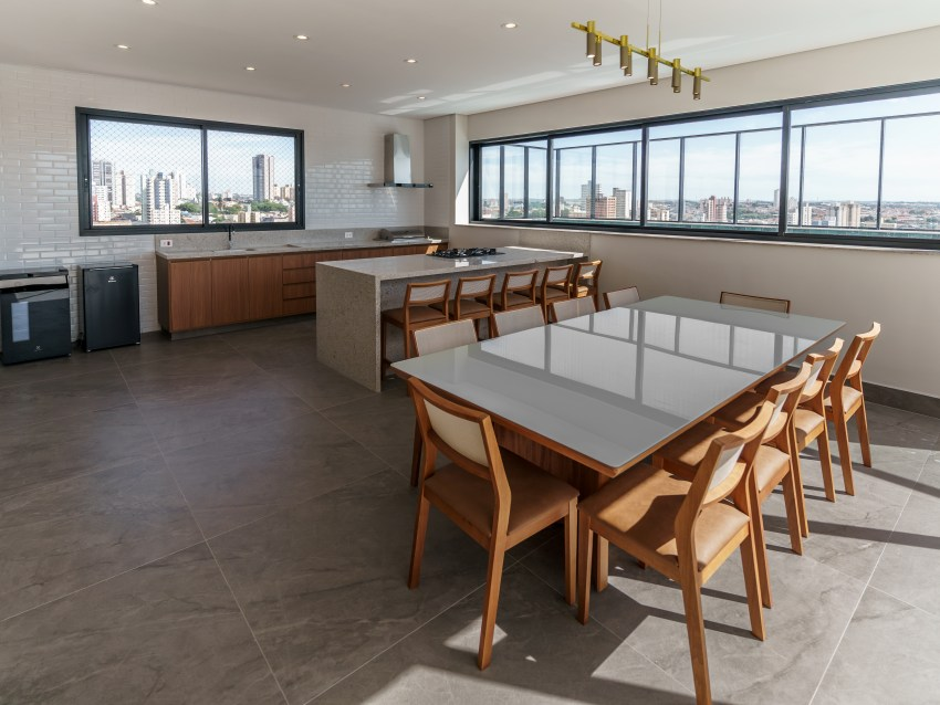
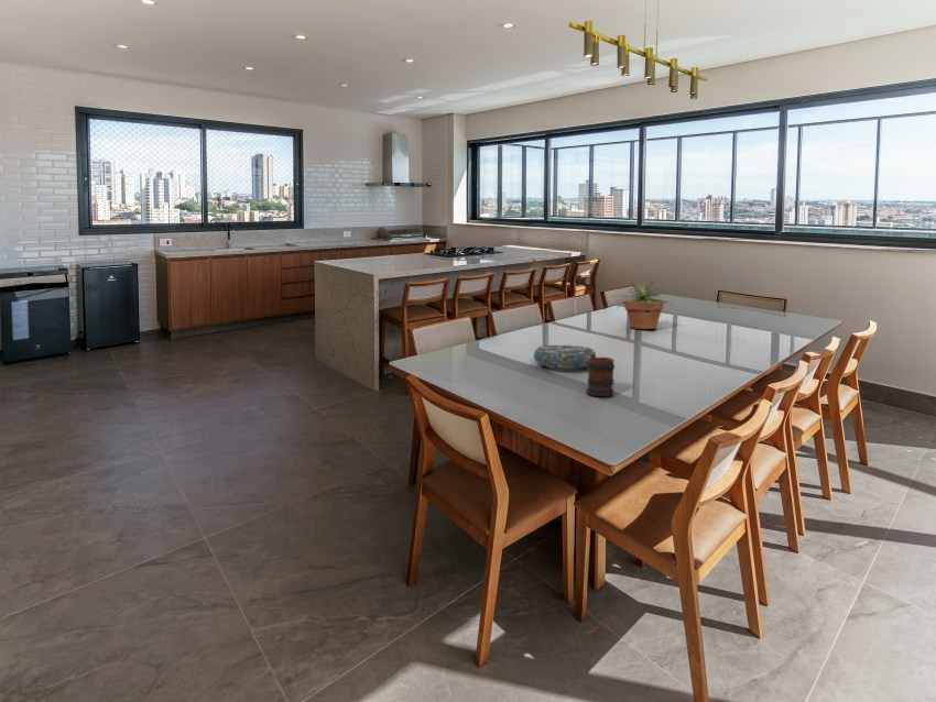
+ potted plant (643, 303)
+ mug (598, 373)
+ decorative bowl (564, 355)
